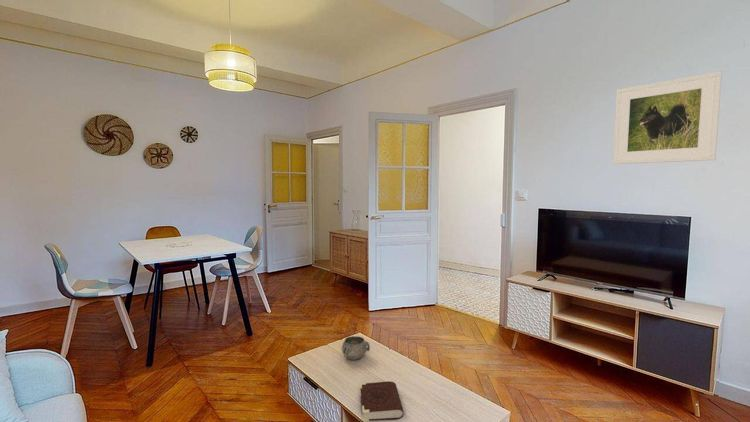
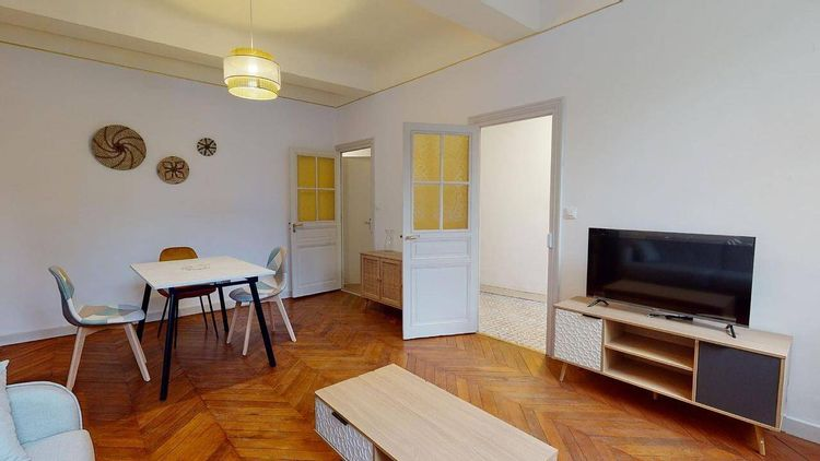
- book (380, 399)
- decorative bowl (352, 348)
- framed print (662, 122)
